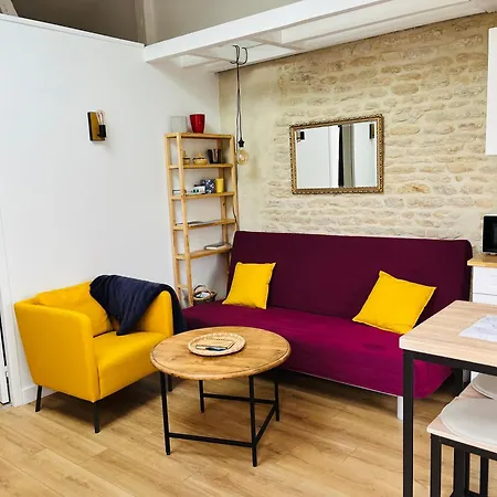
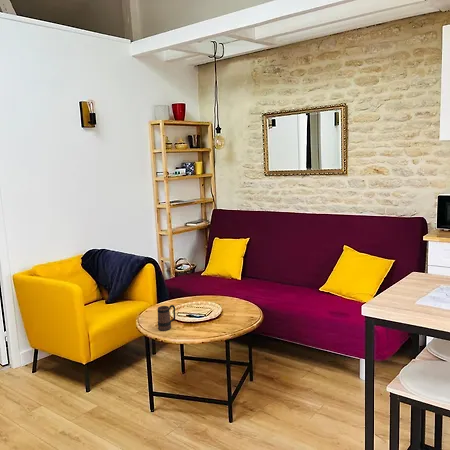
+ mug (166, 317)
